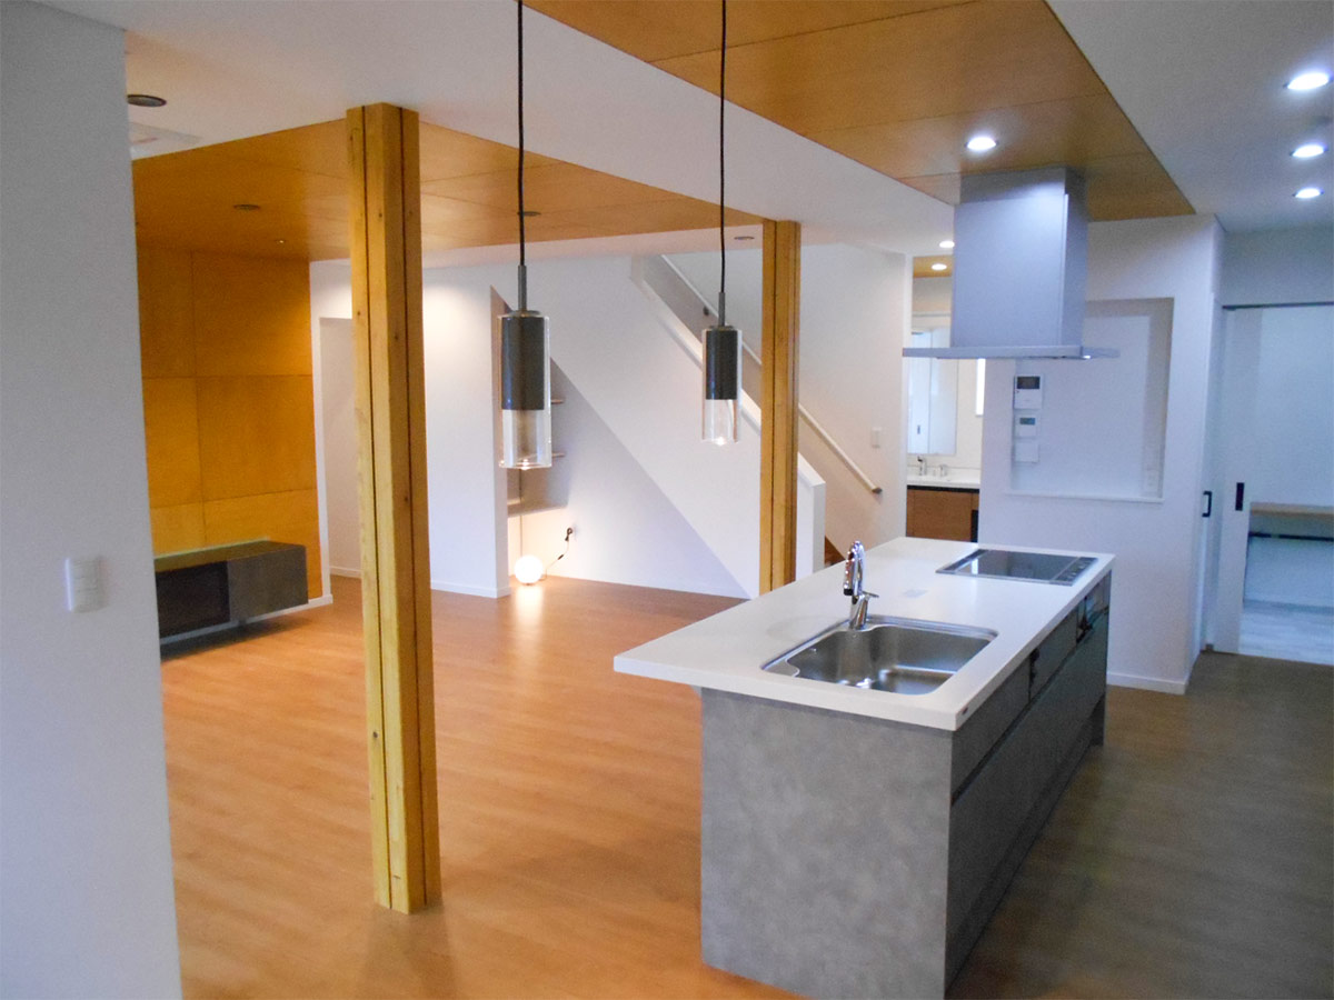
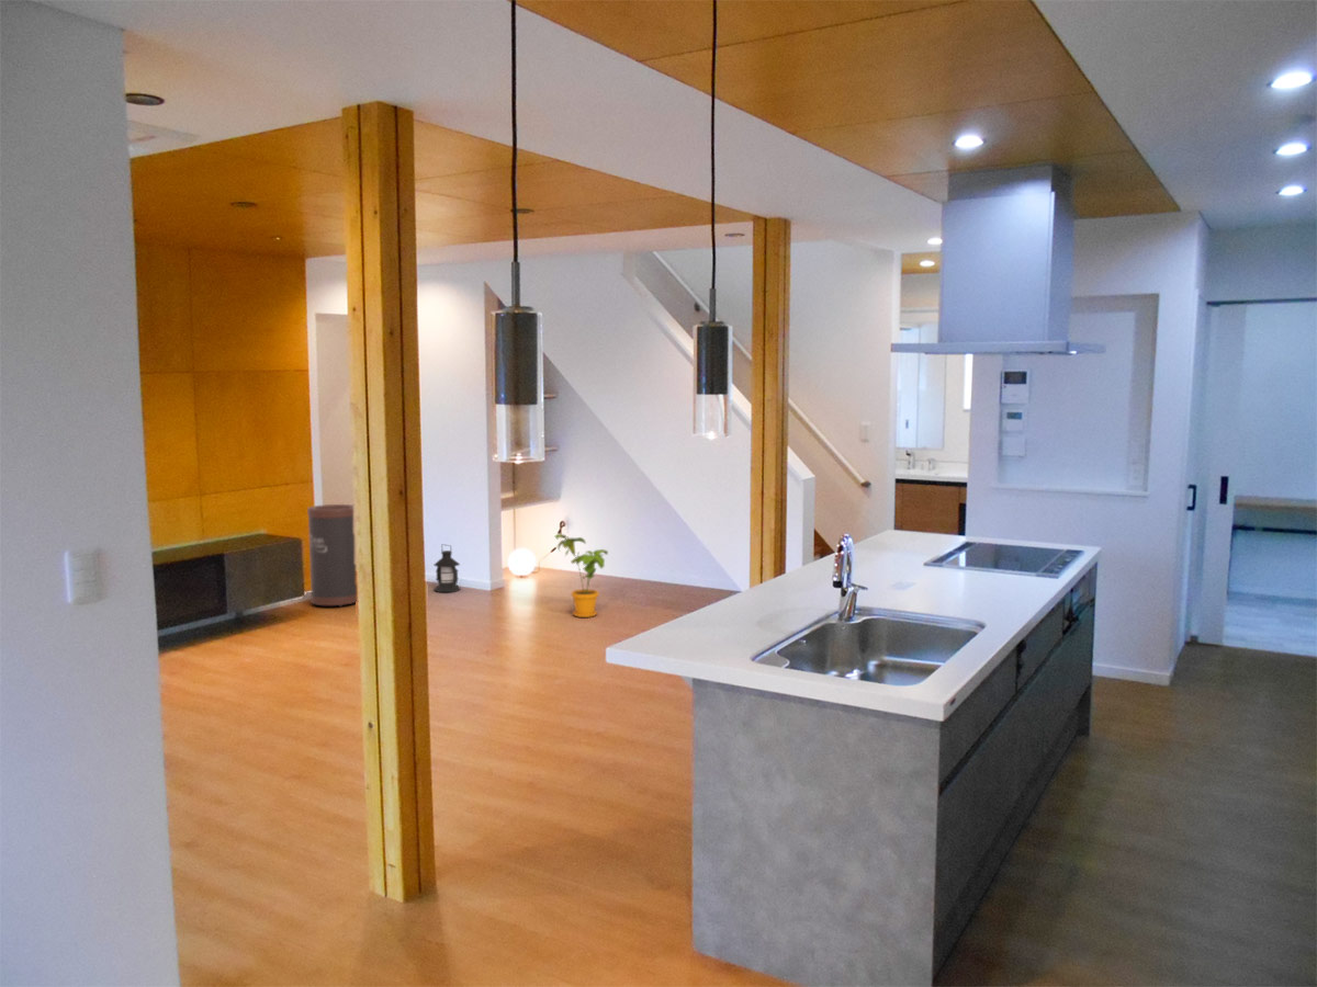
+ lantern (447, 567)
+ house plant (588, 572)
+ trash can (335, 555)
